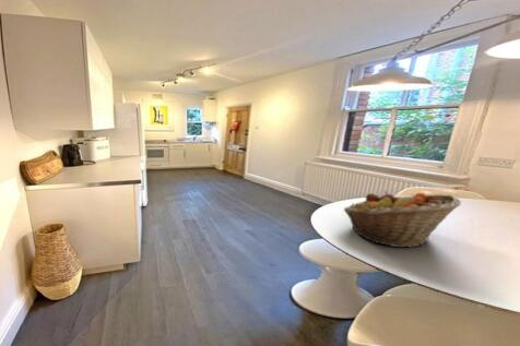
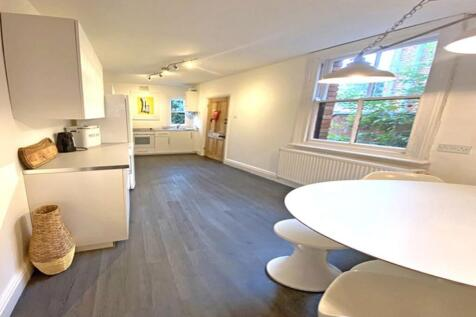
- fruit basket (397, 212)
